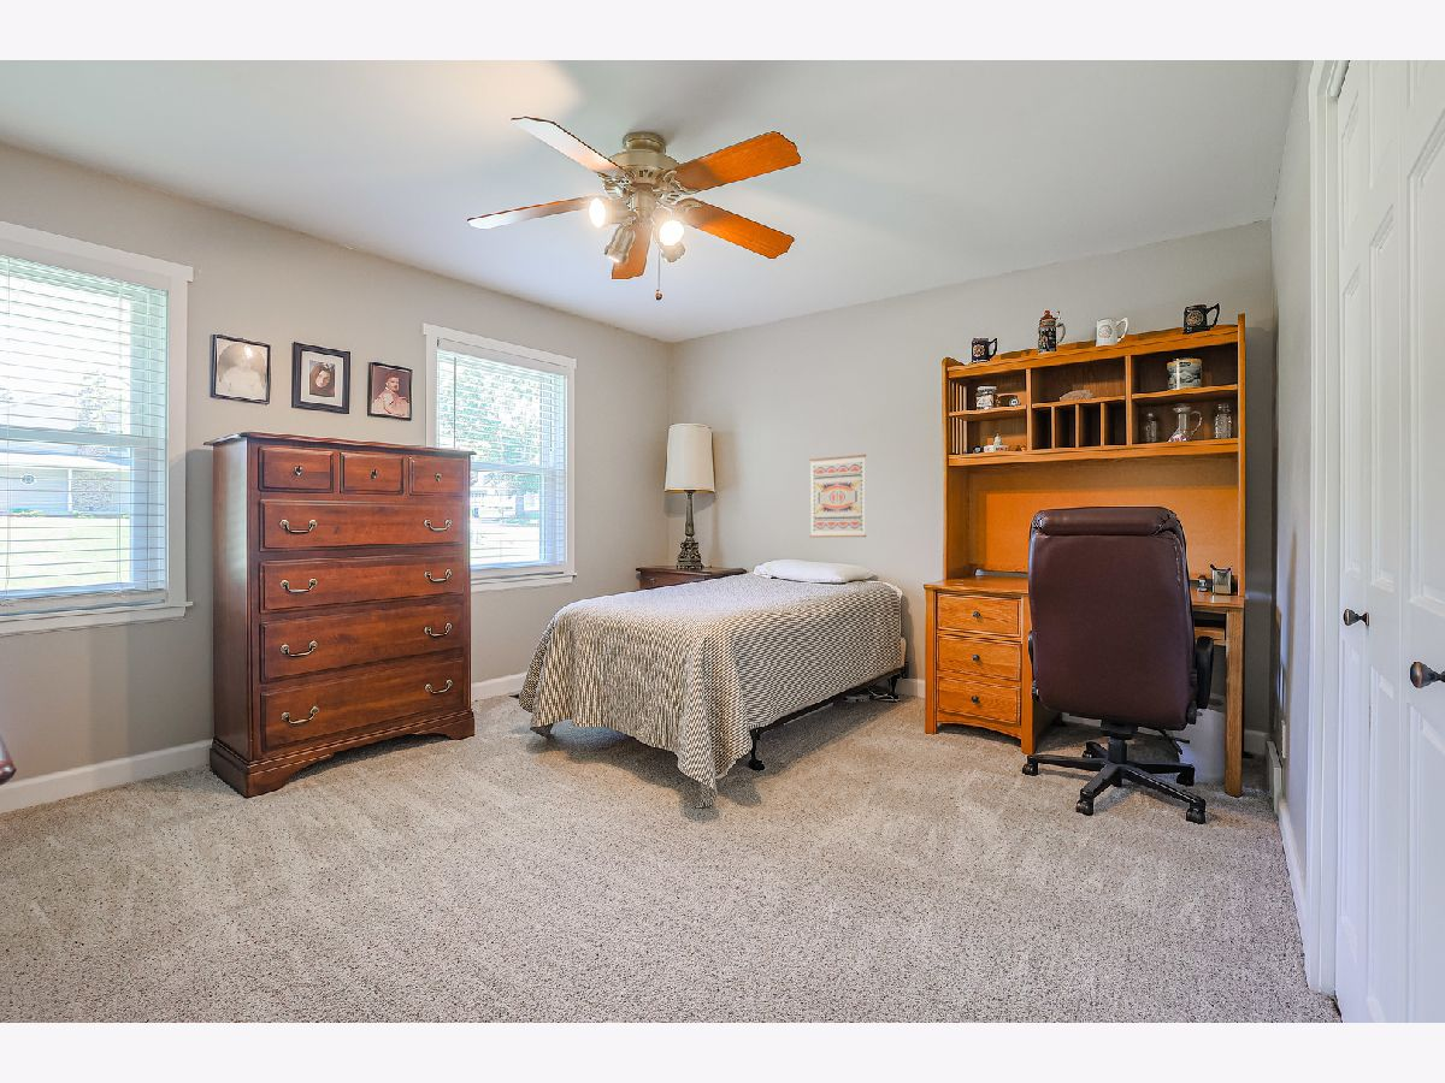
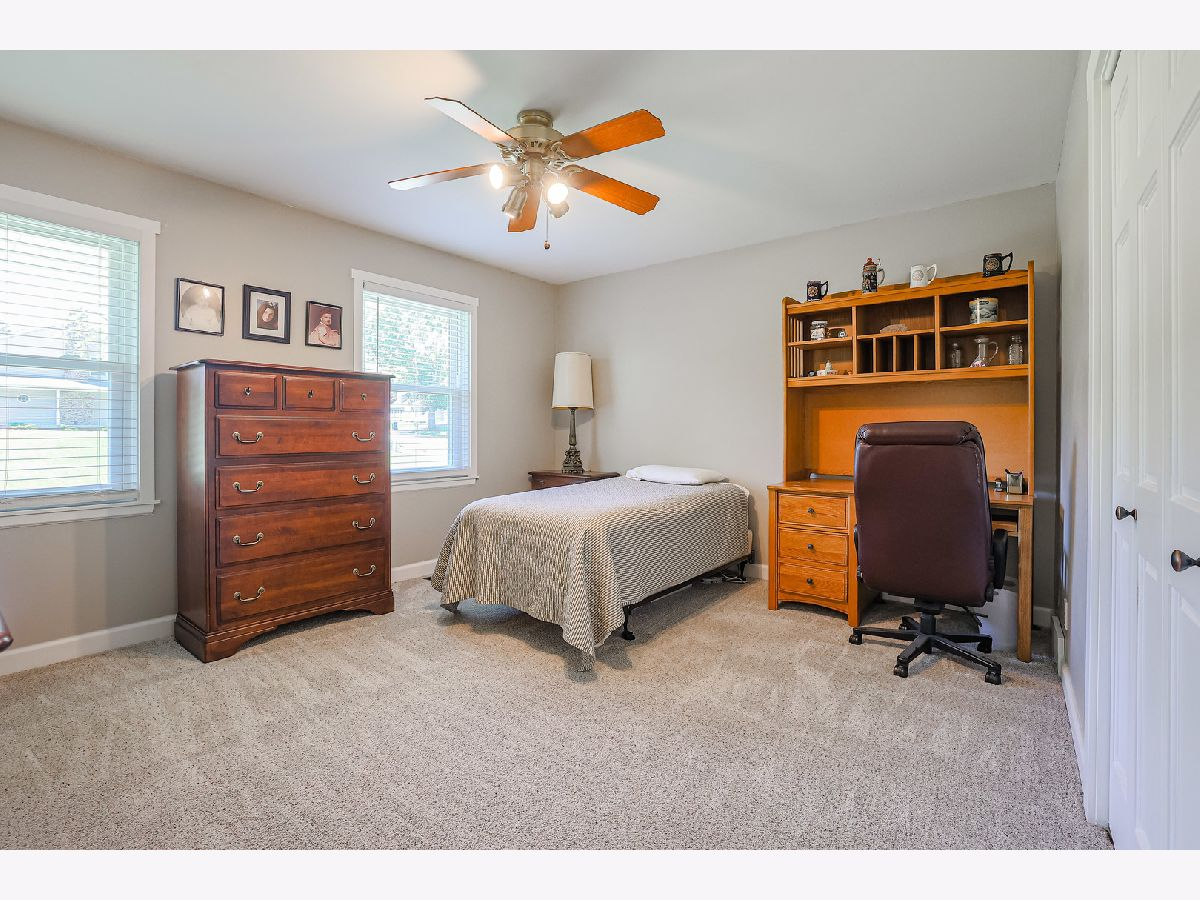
- wall art (837, 497)
